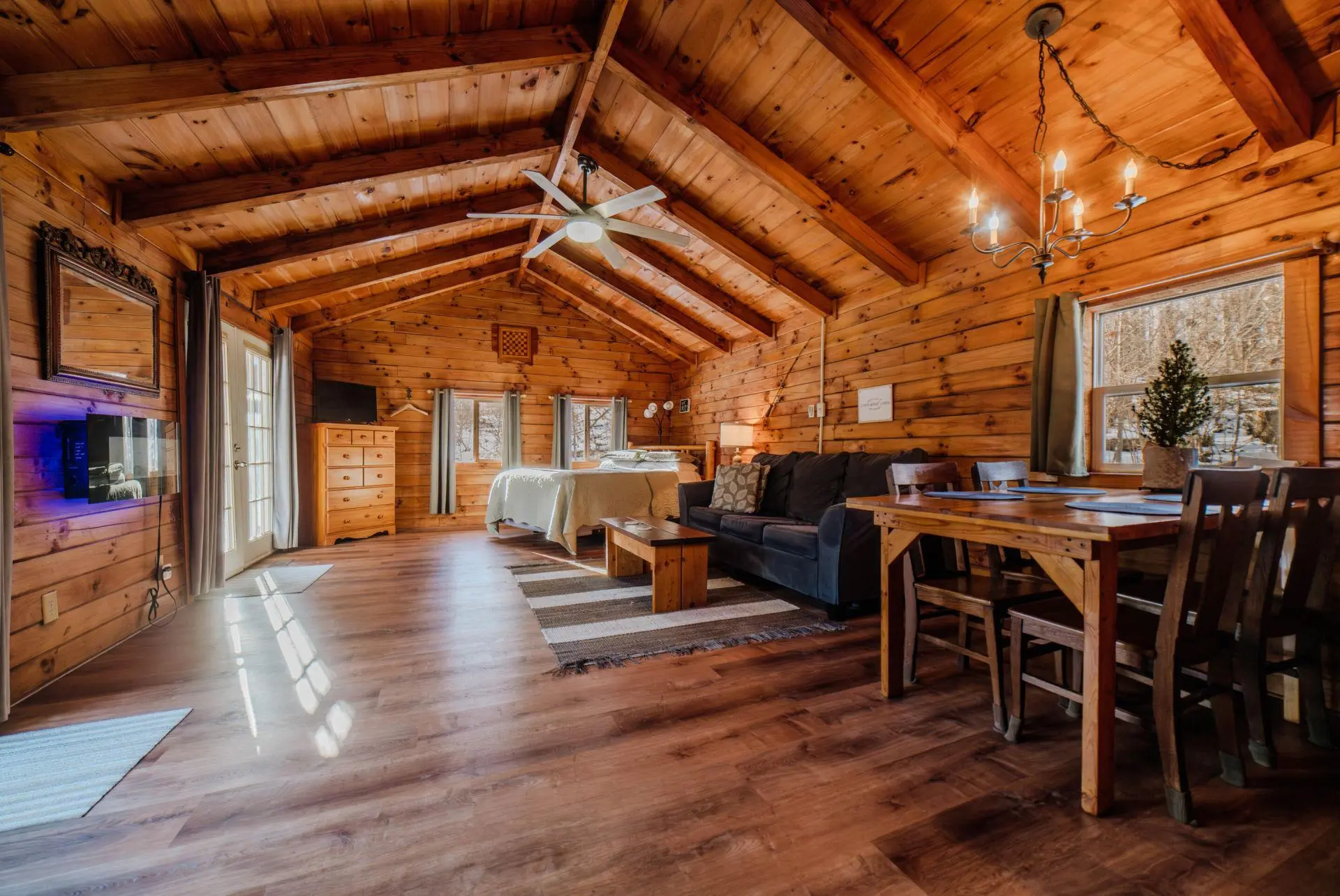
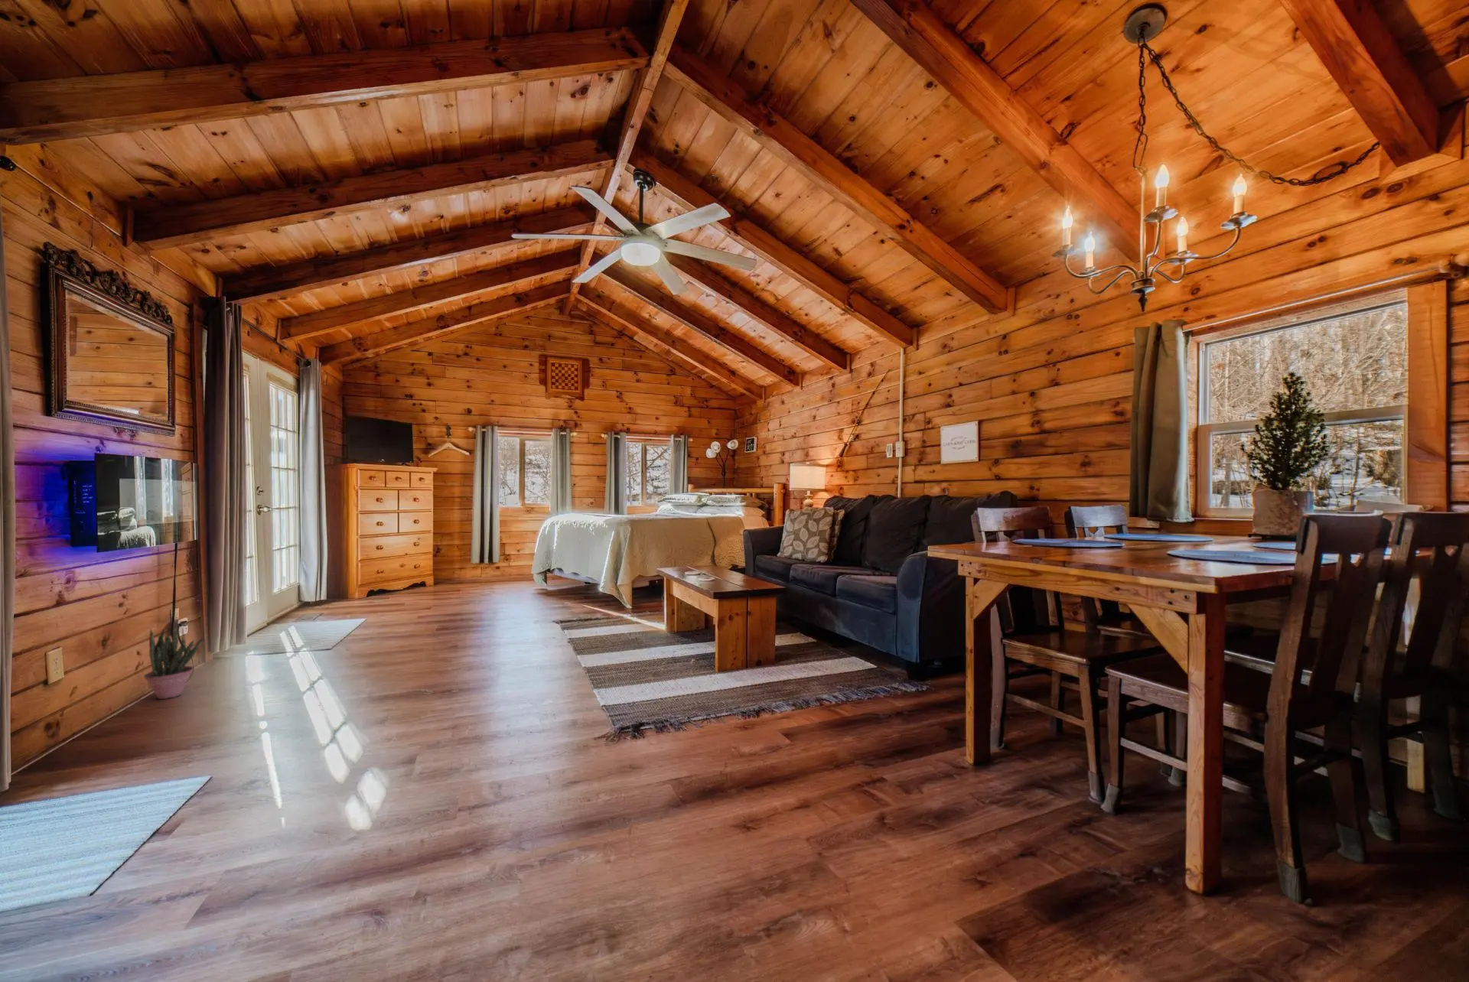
+ potted plant (172, 660)
